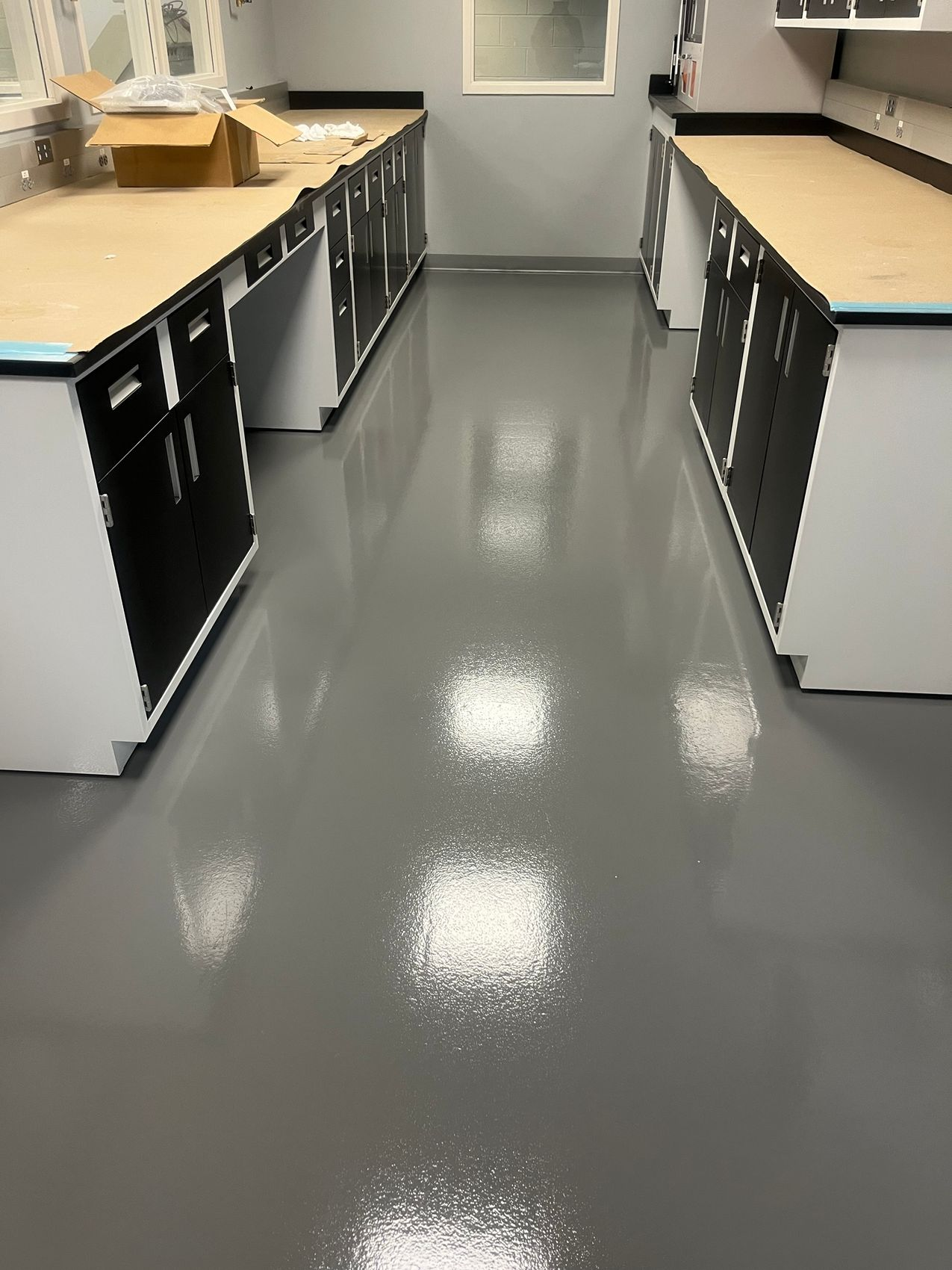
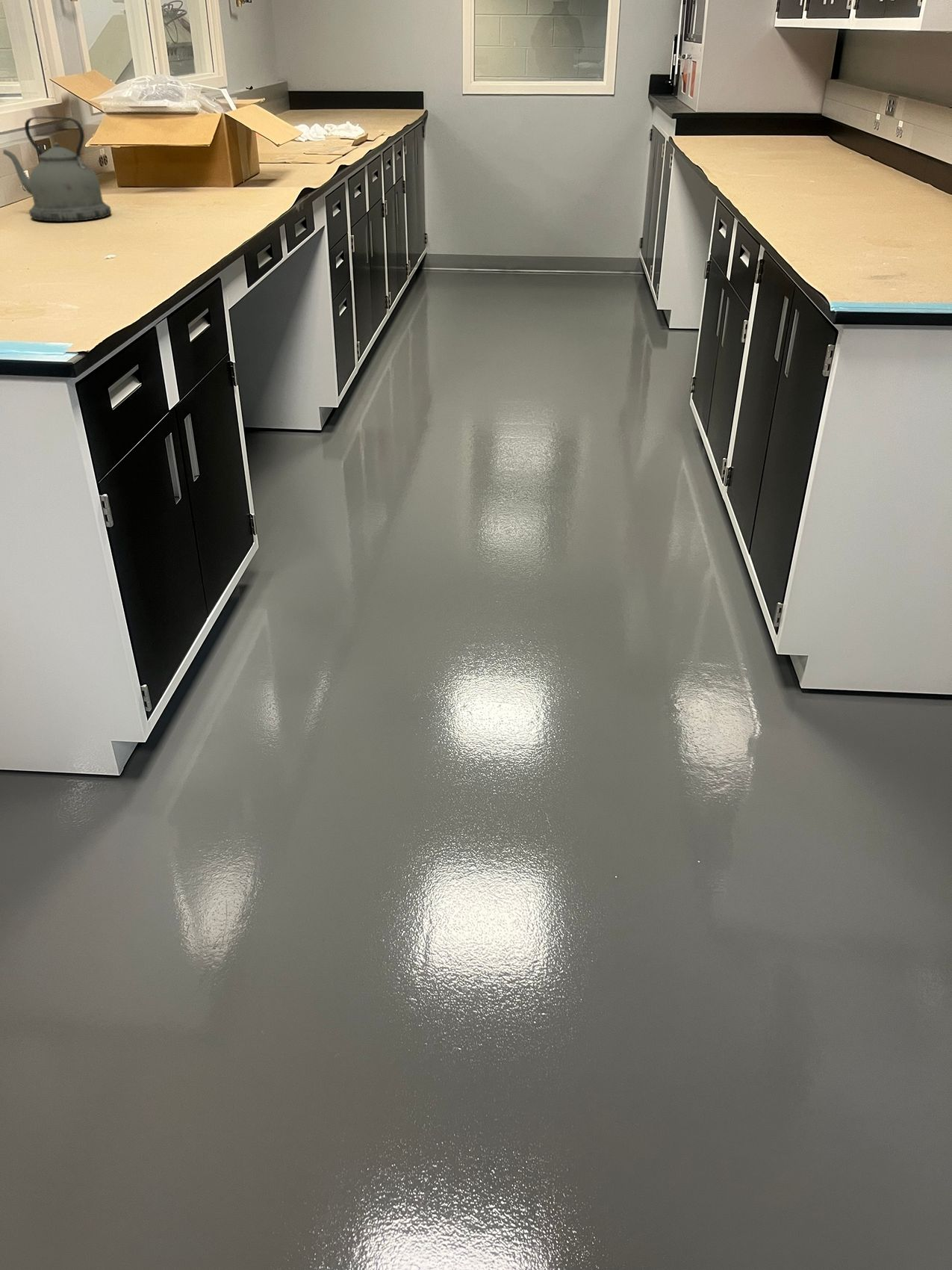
+ kettle (55, 167)
